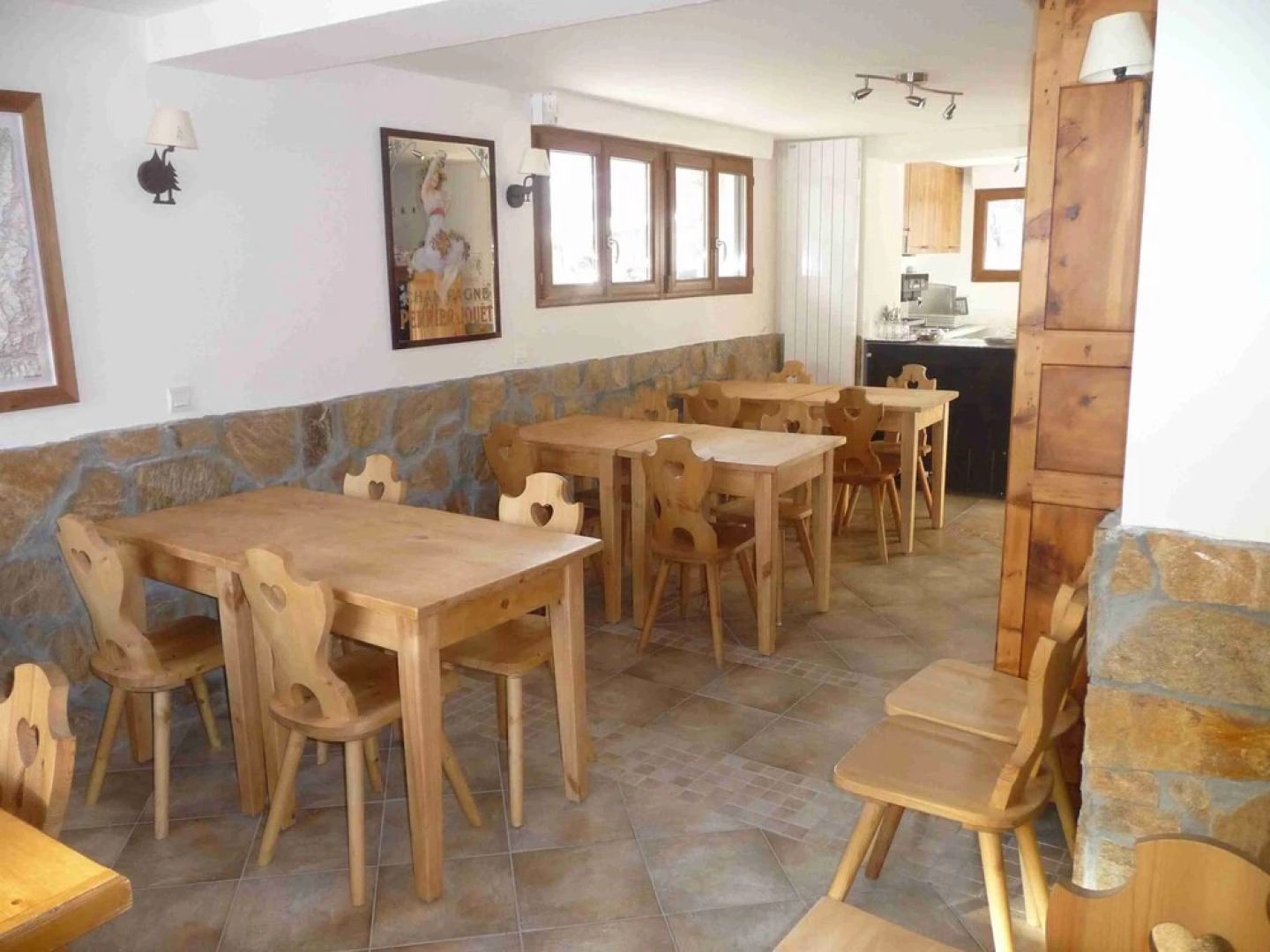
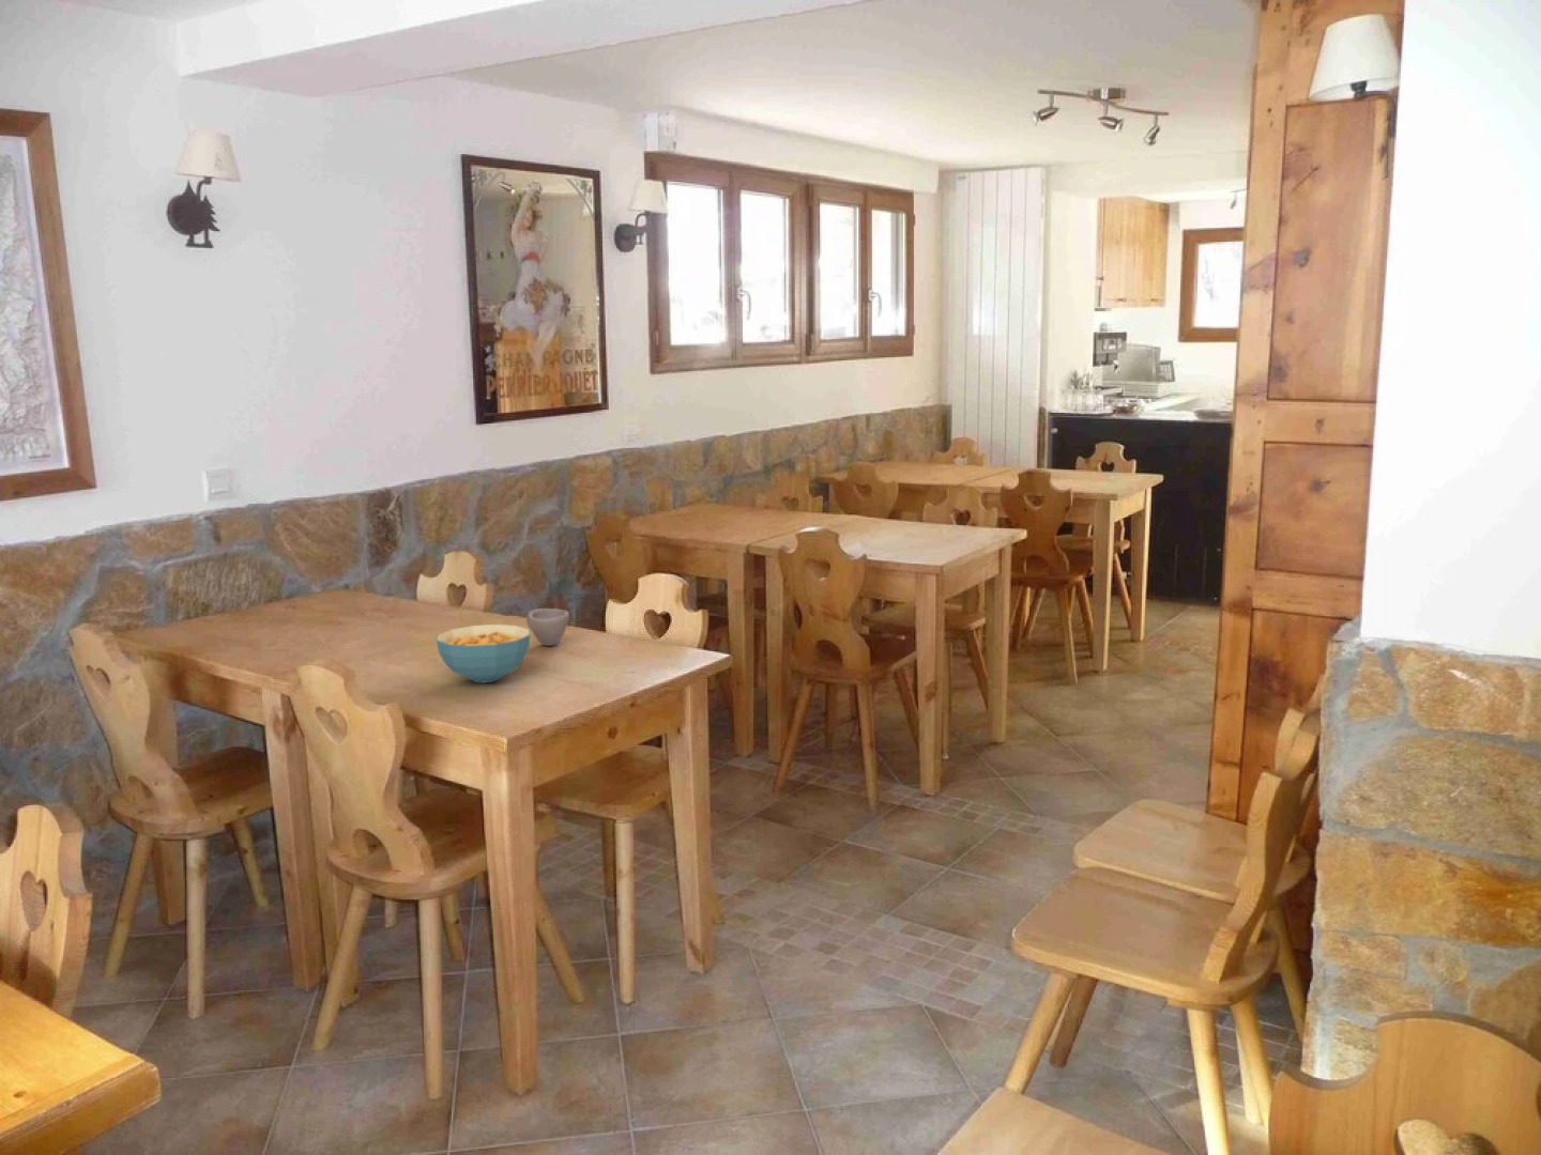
+ cup (544, 627)
+ cereal bowl (485, 656)
